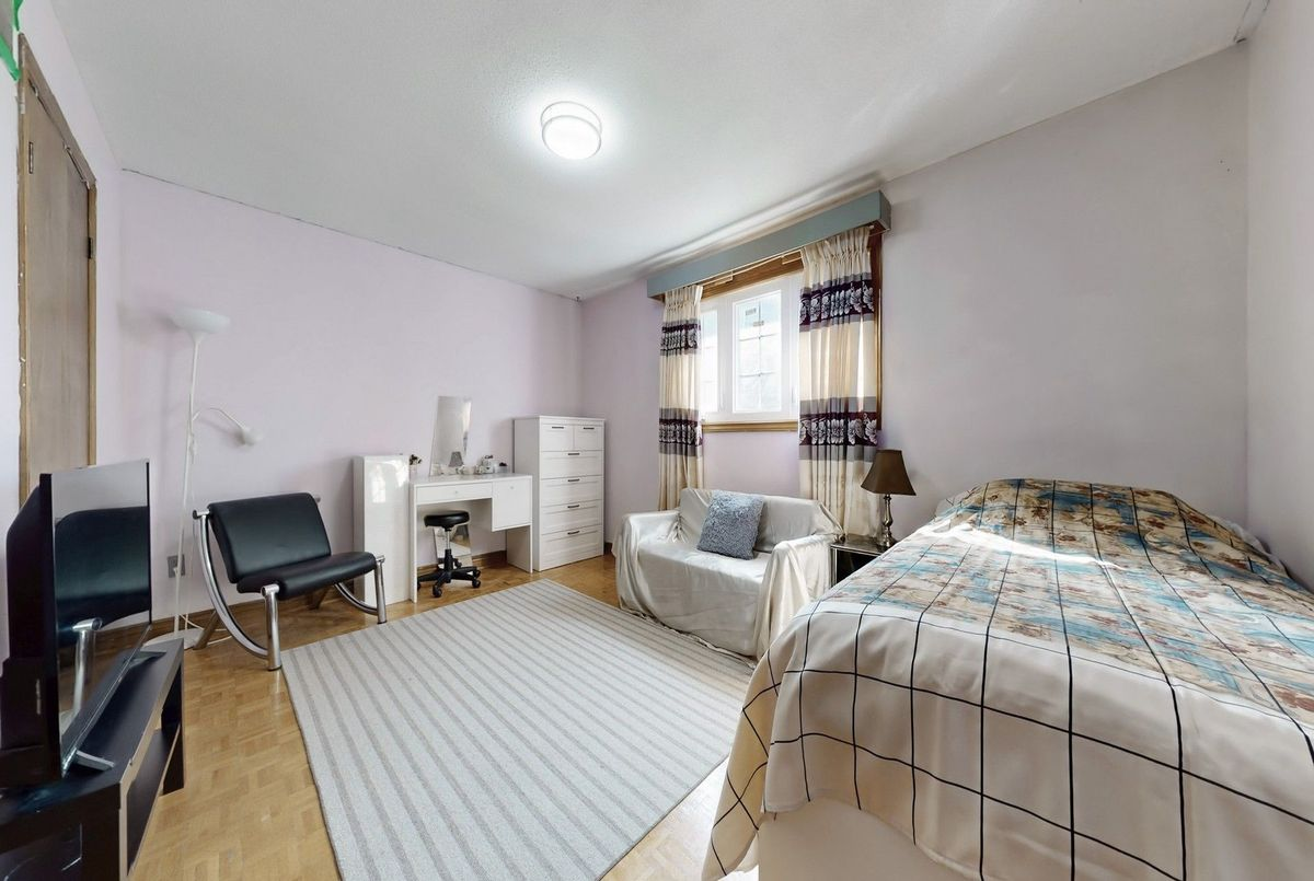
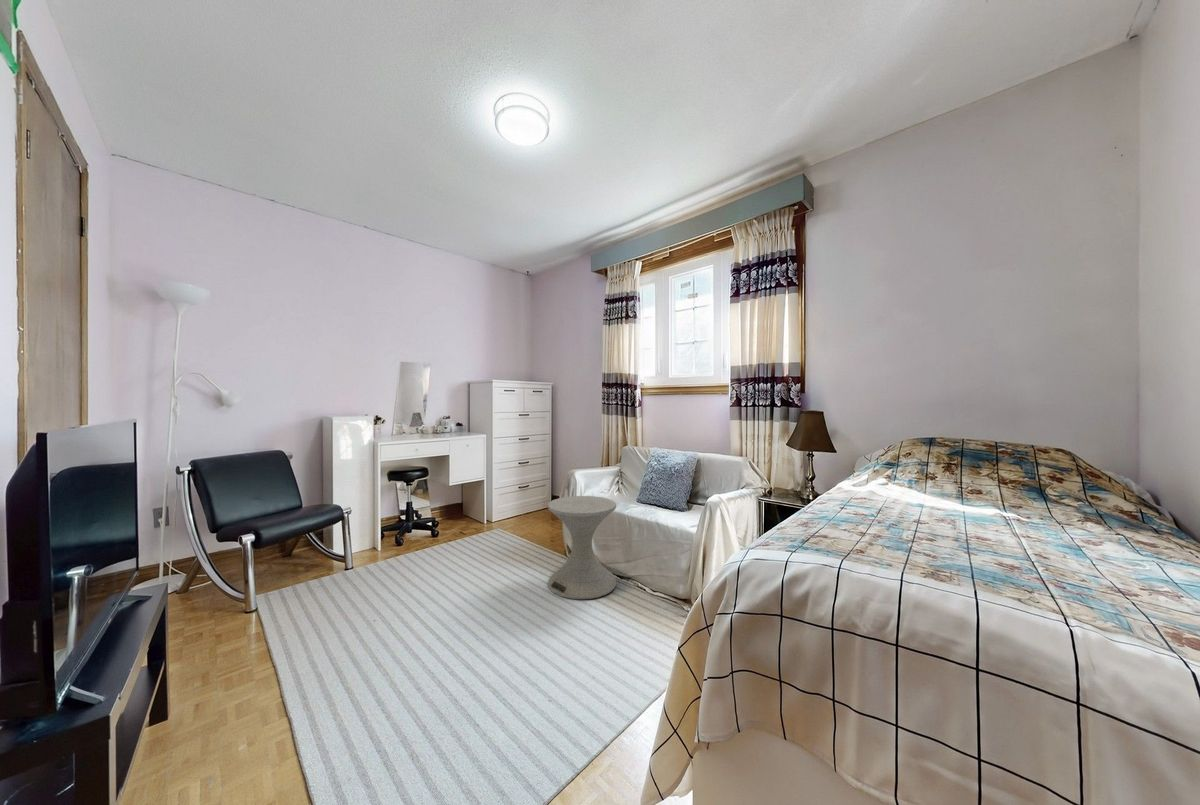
+ side table (582, 543)
